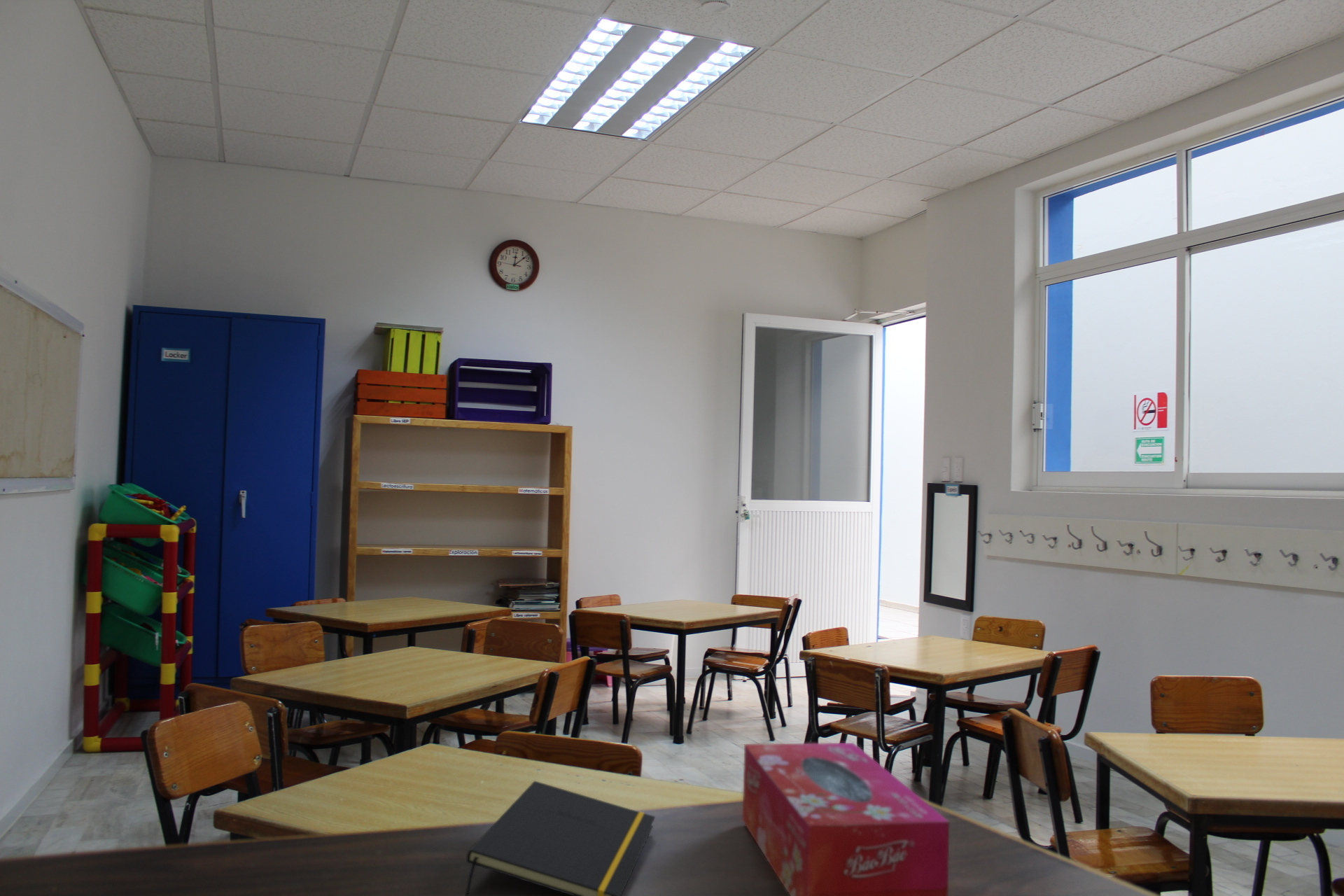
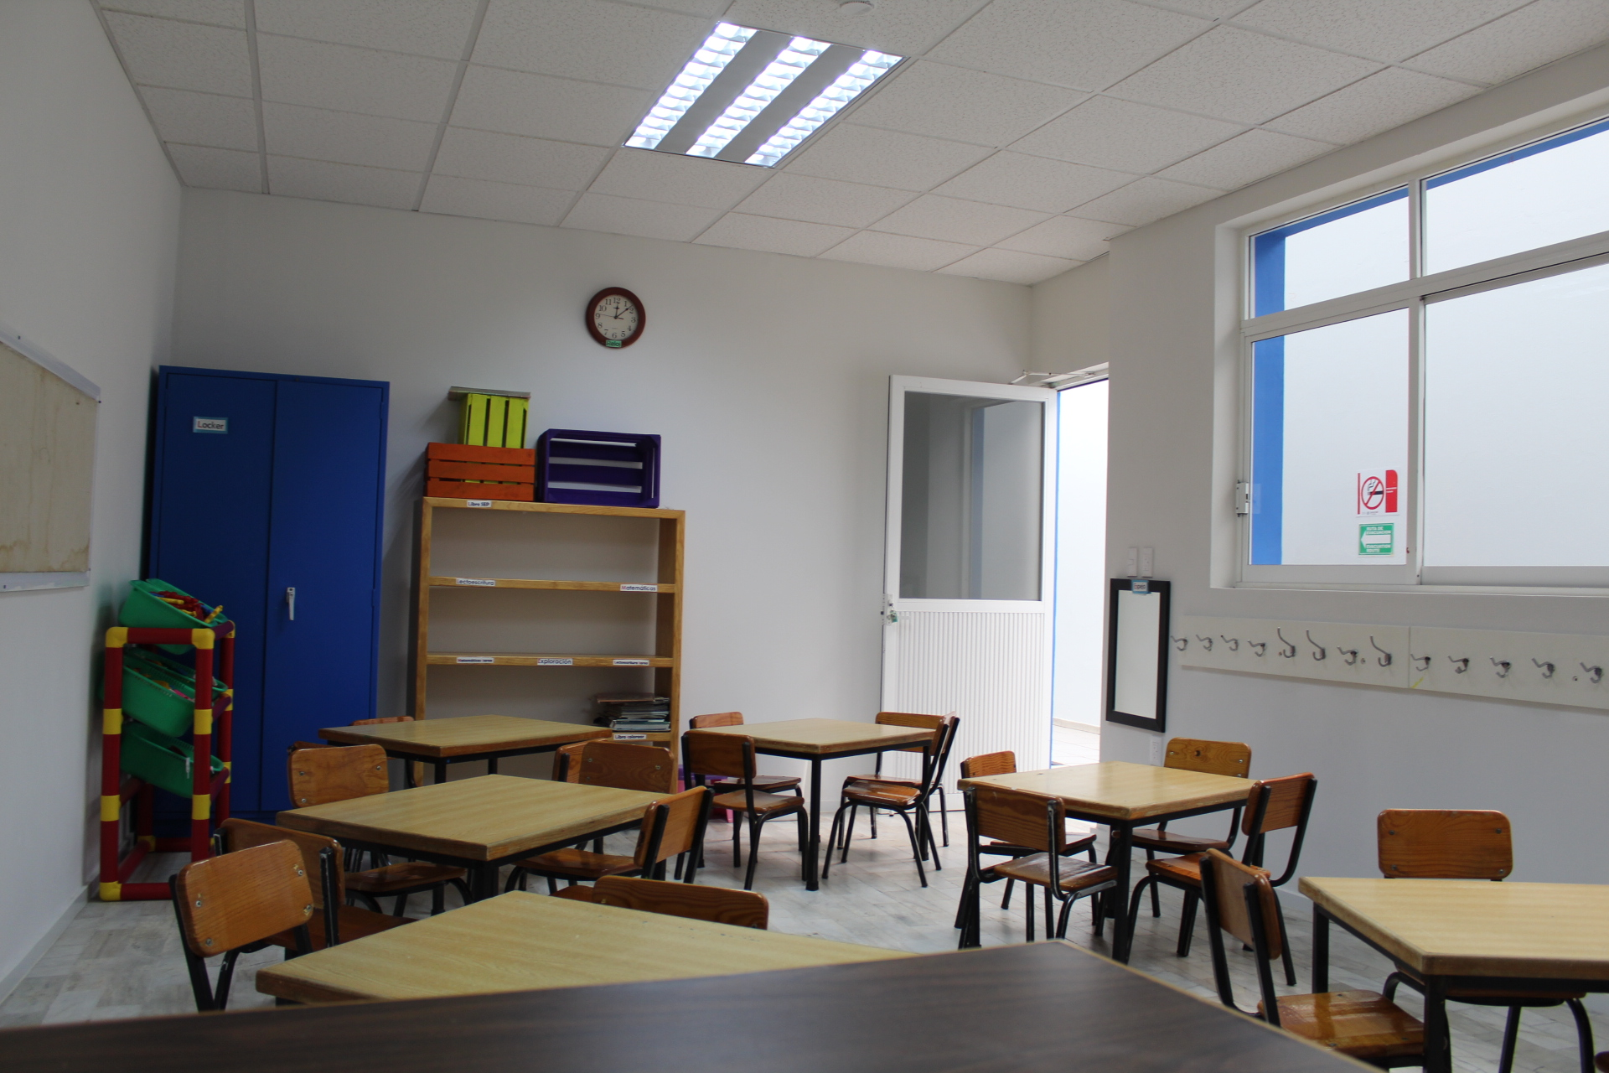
- tissue box (833, 820)
- notepad (569, 837)
